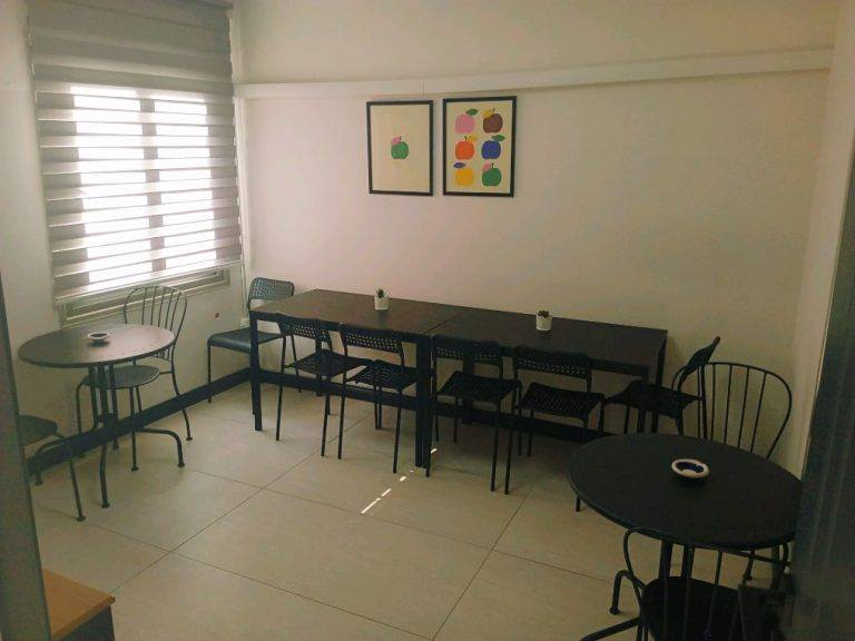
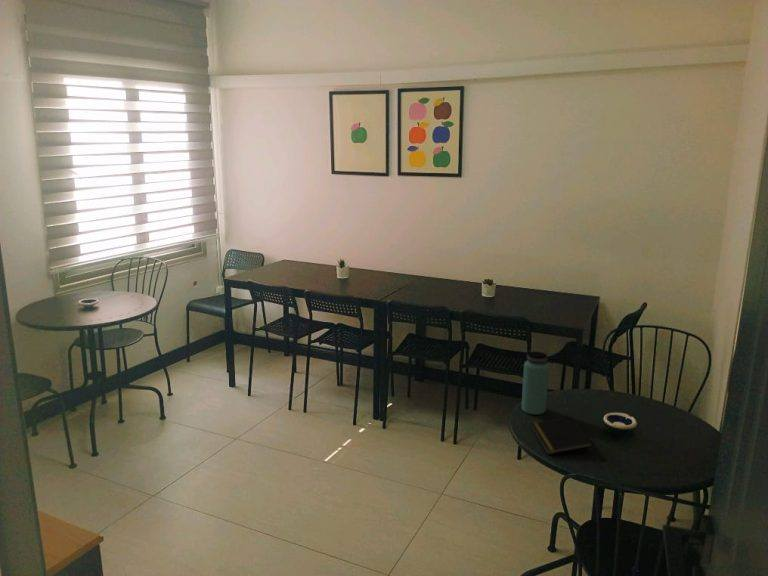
+ bottle (535, 382)
+ notepad (559, 434)
